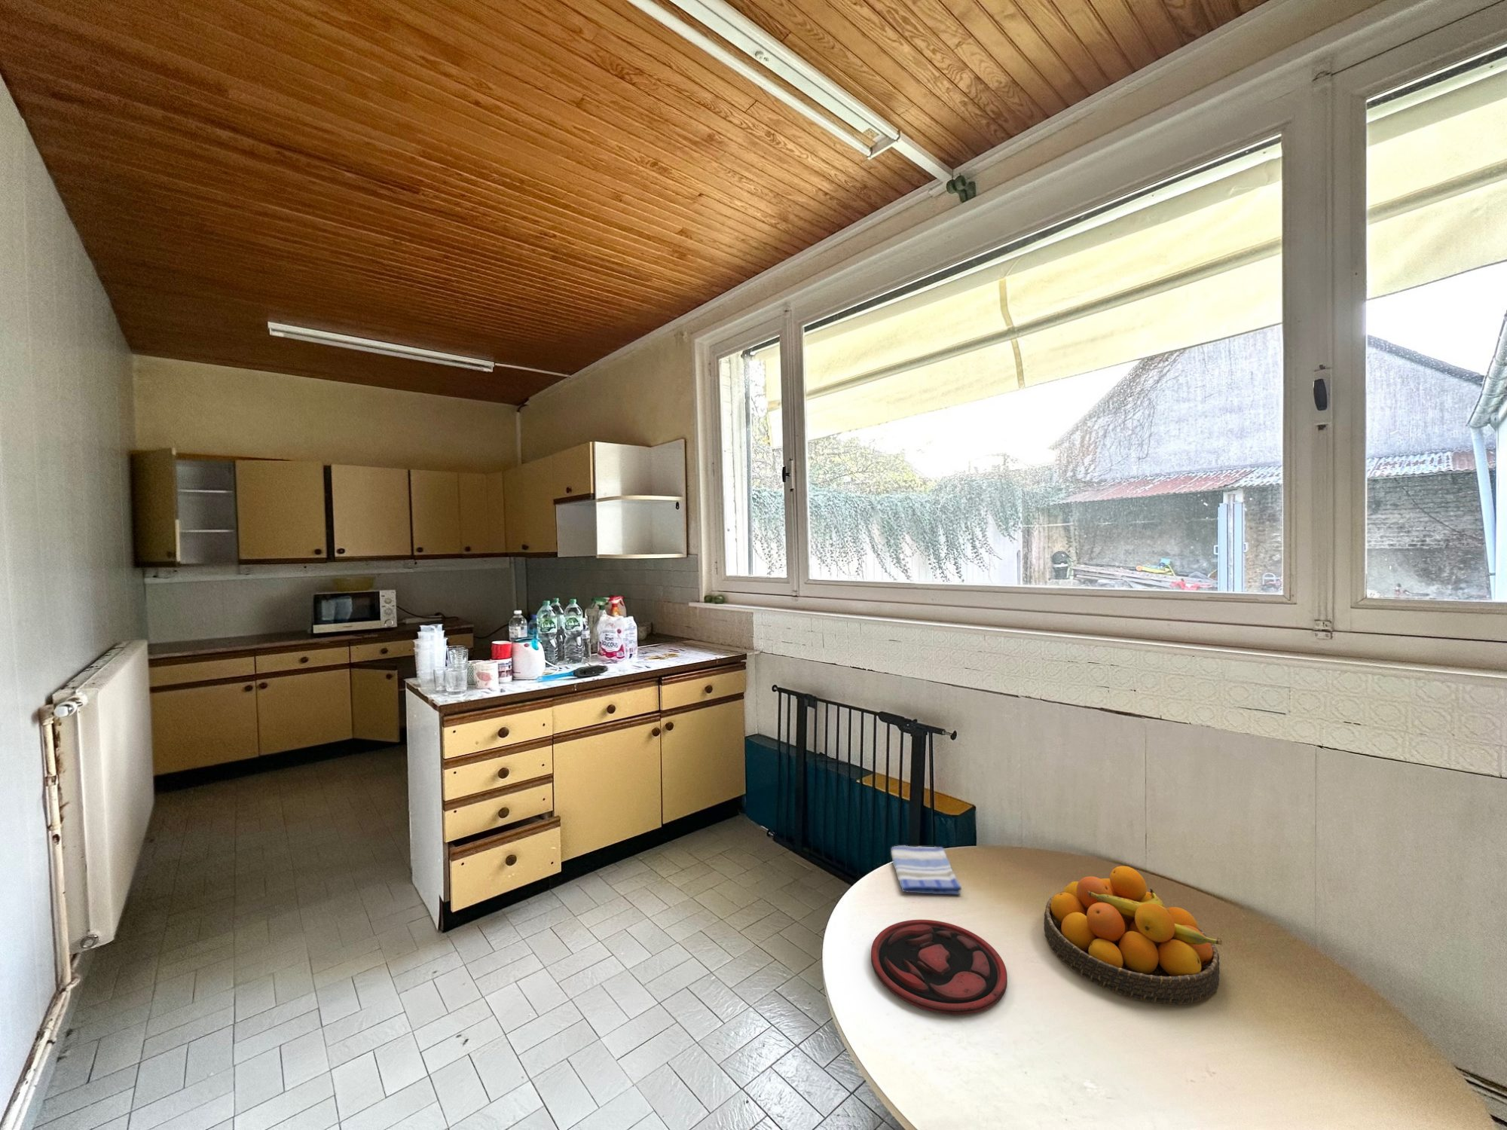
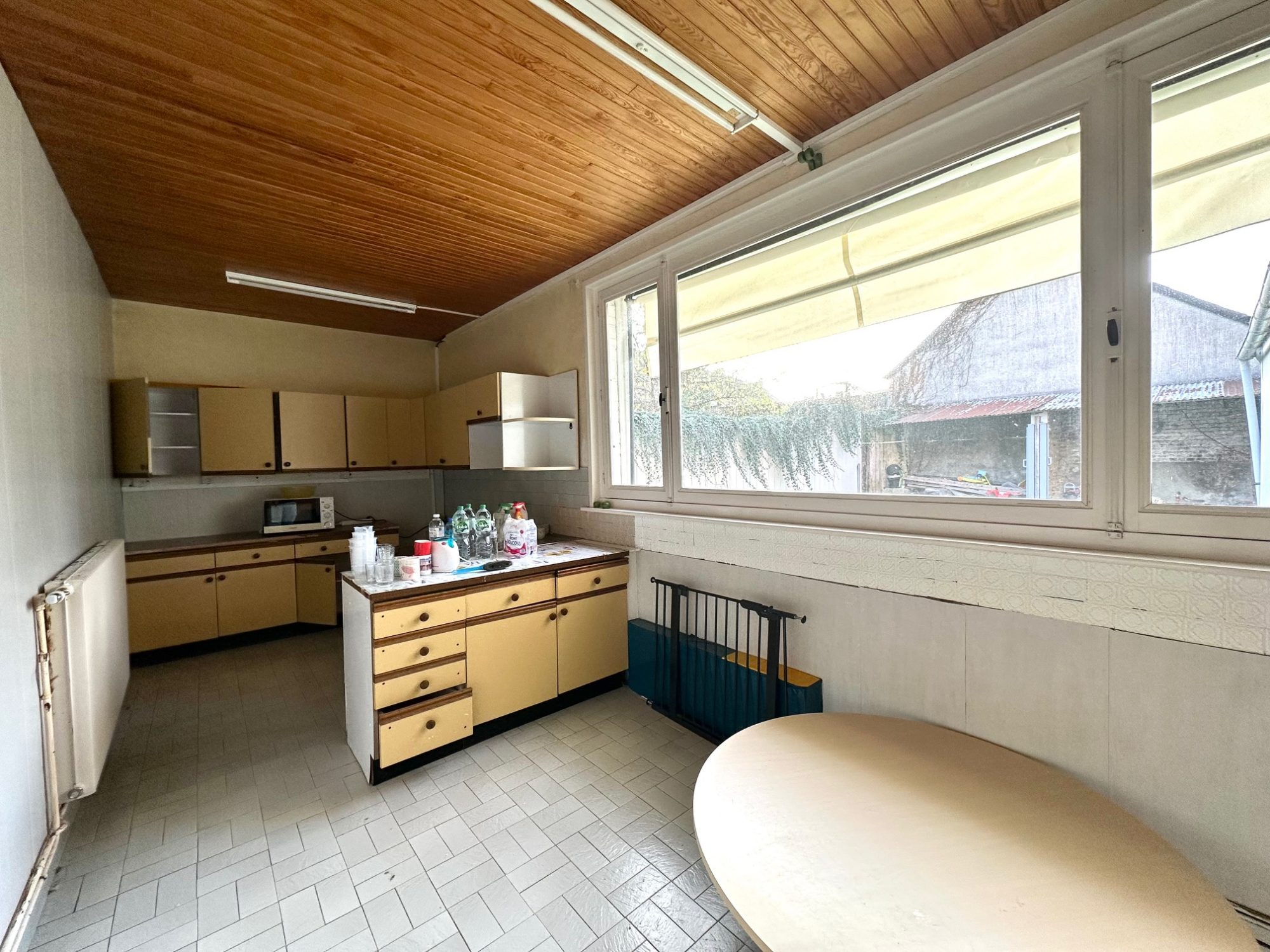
- dish towel (924, 868)
- fruit bowl (1126, 919)
- plate (936, 960)
